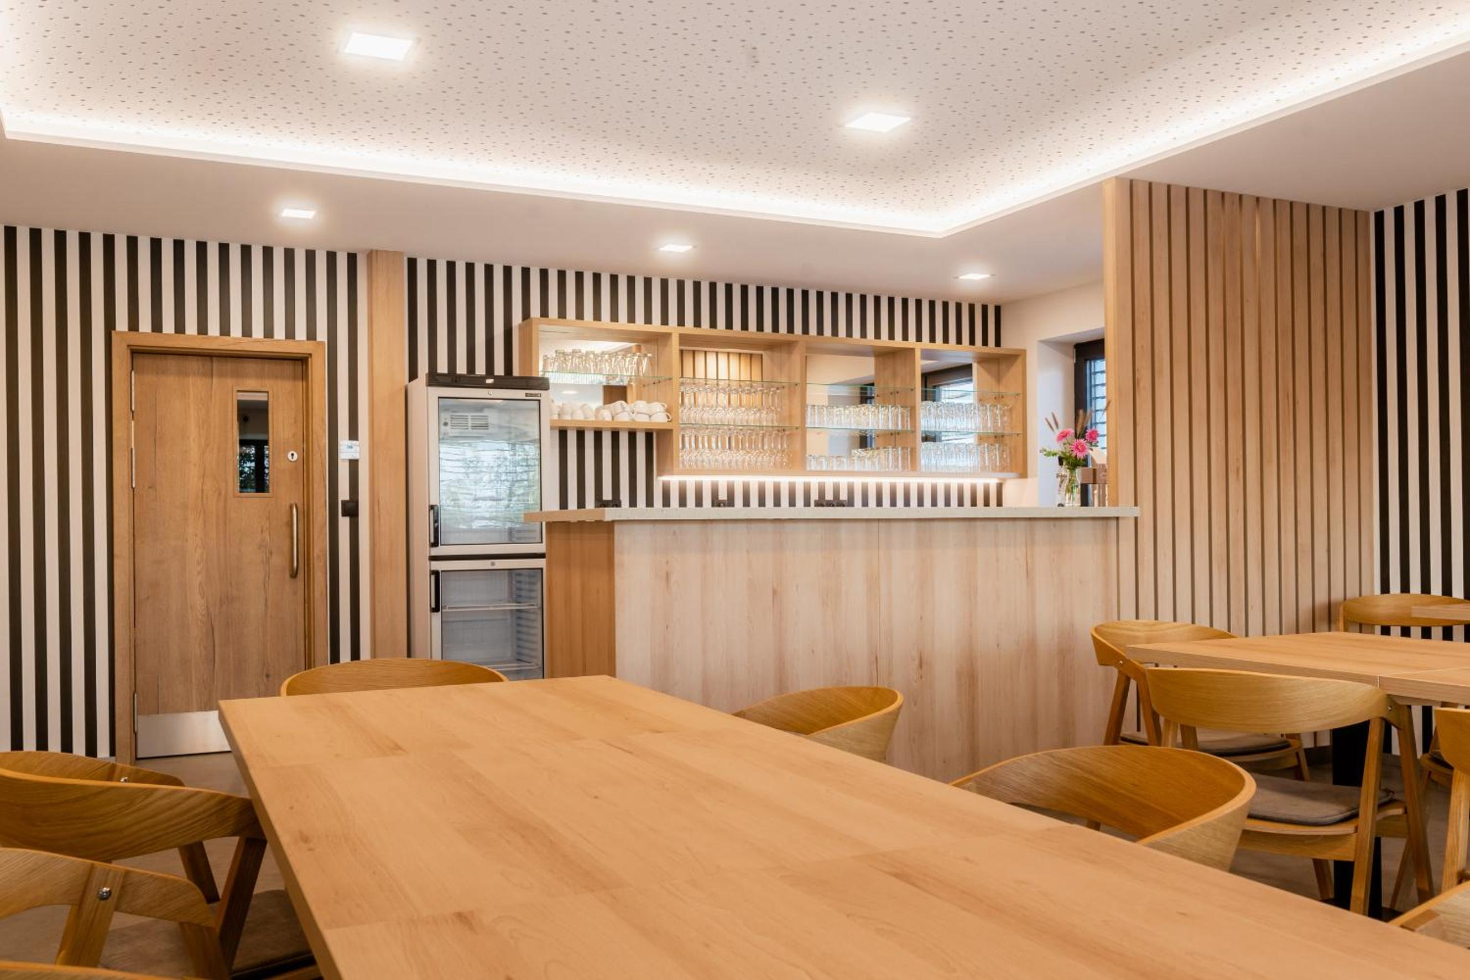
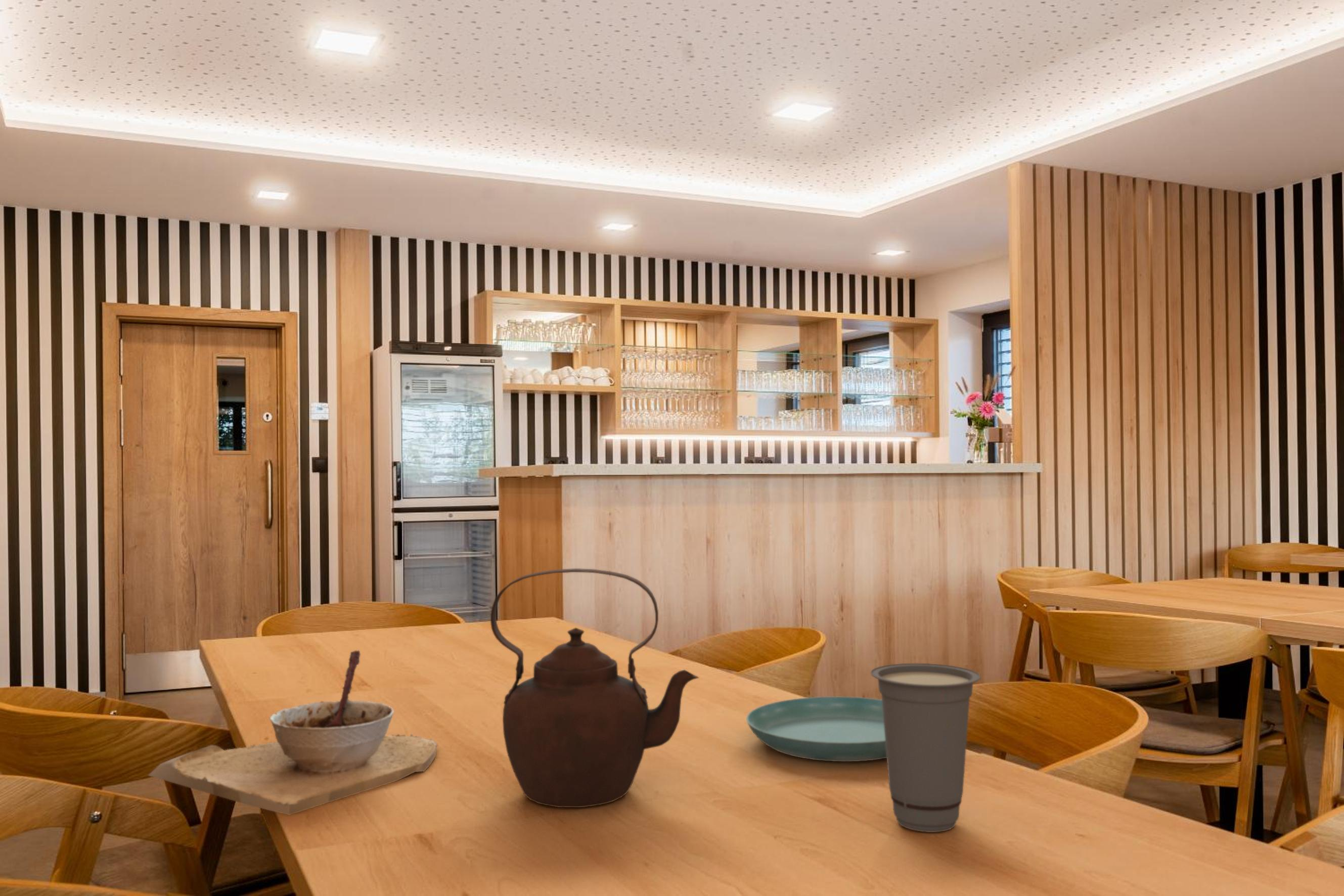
+ bowl (316, 716)
+ cup (925, 748)
+ teapot (596, 680)
+ saucer (839, 729)
